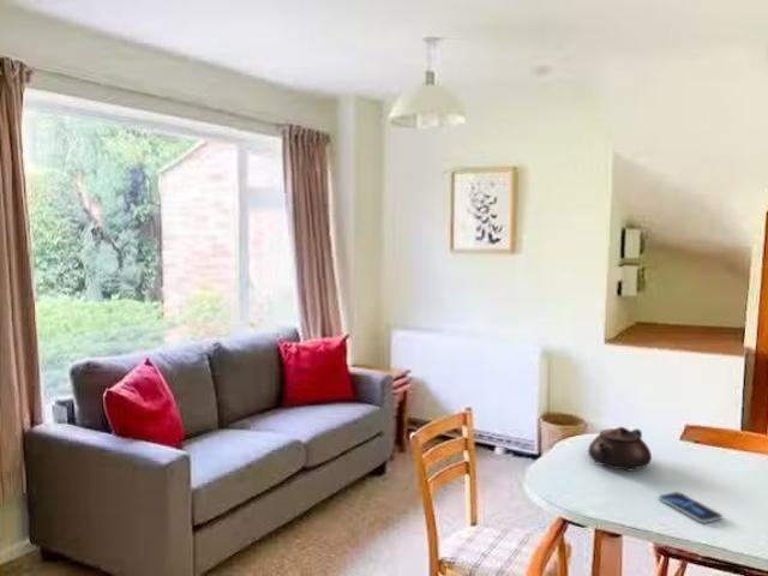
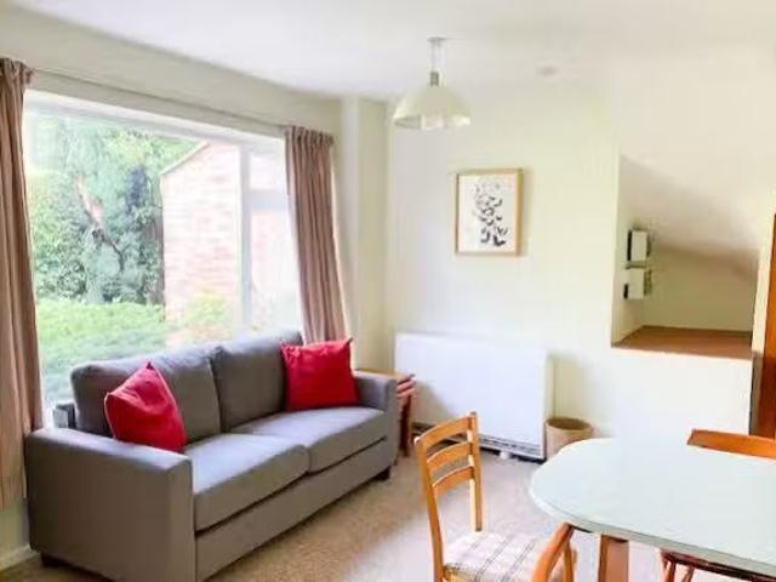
- smartphone (689, 506)
- teapot (620, 445)
